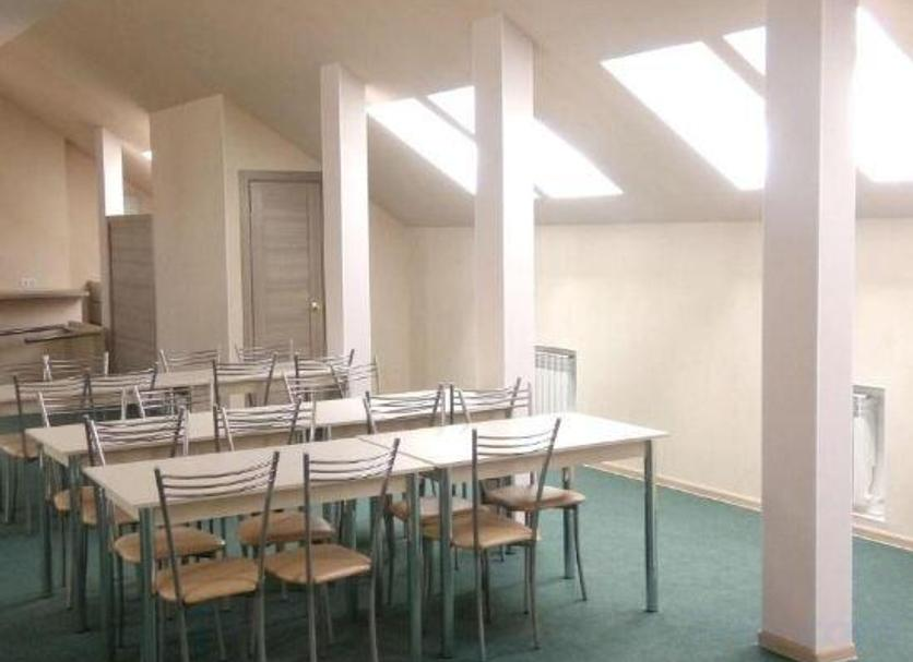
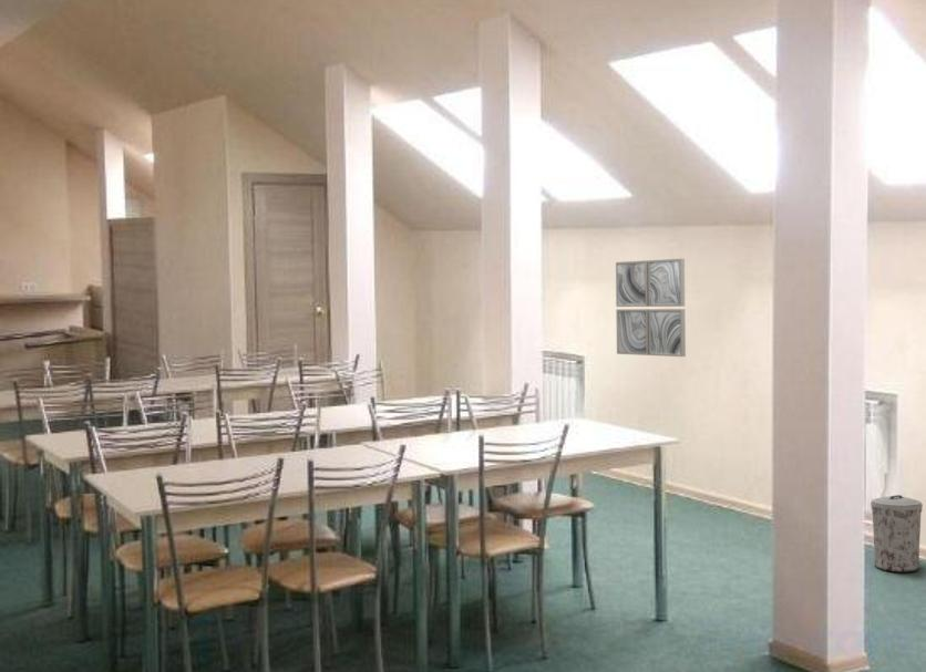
+ trash can (896, 531)
+ wall art (649, 309)
